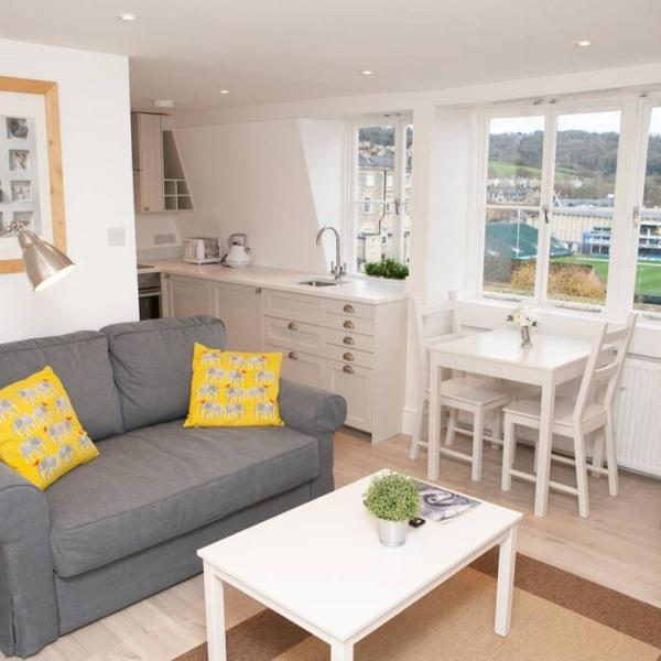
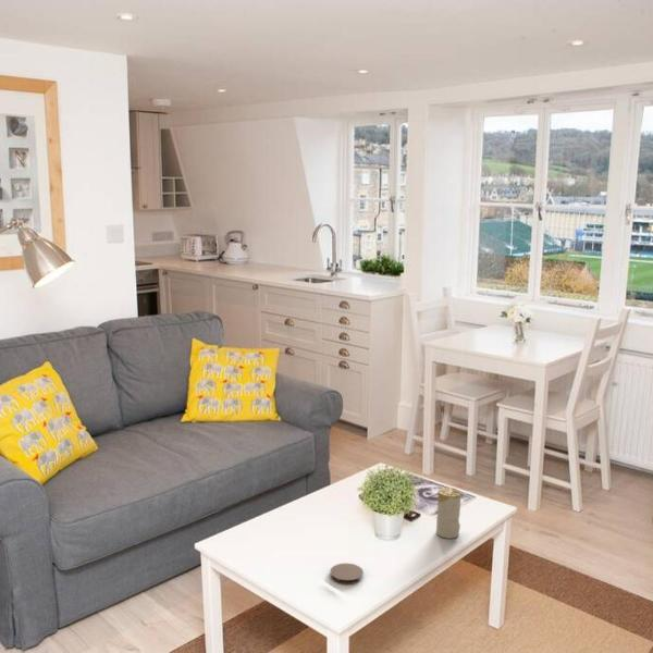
+ coaster (346, 574)
+ candle (448, 513)
